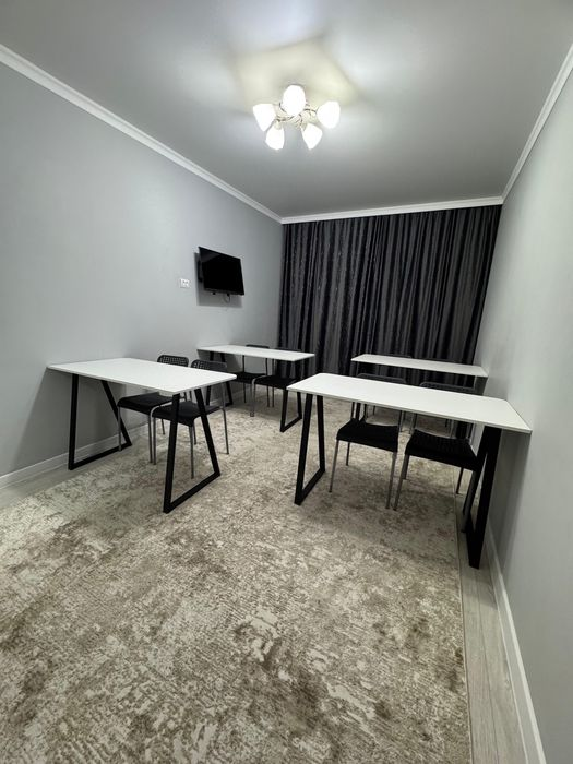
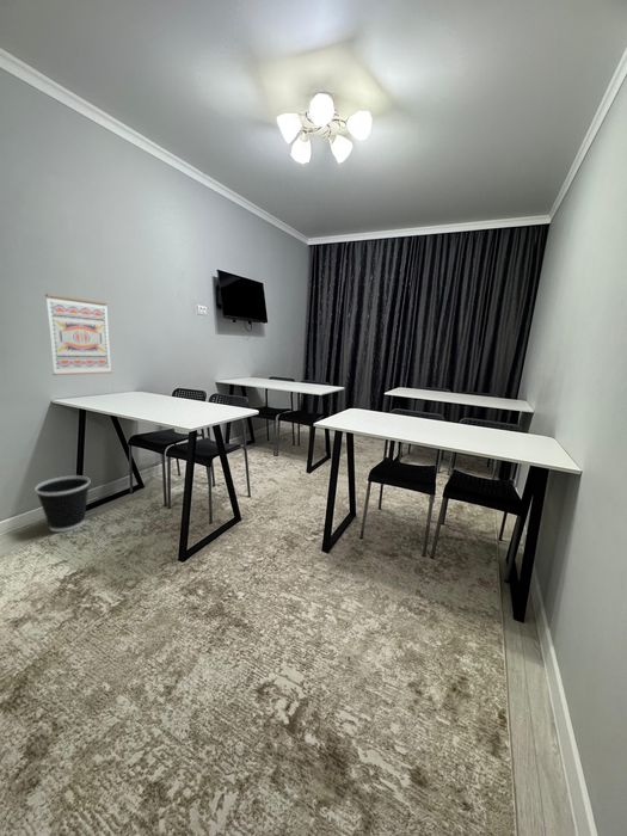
+ wall art (81, 337)
+ wastebasket (64, 504)
